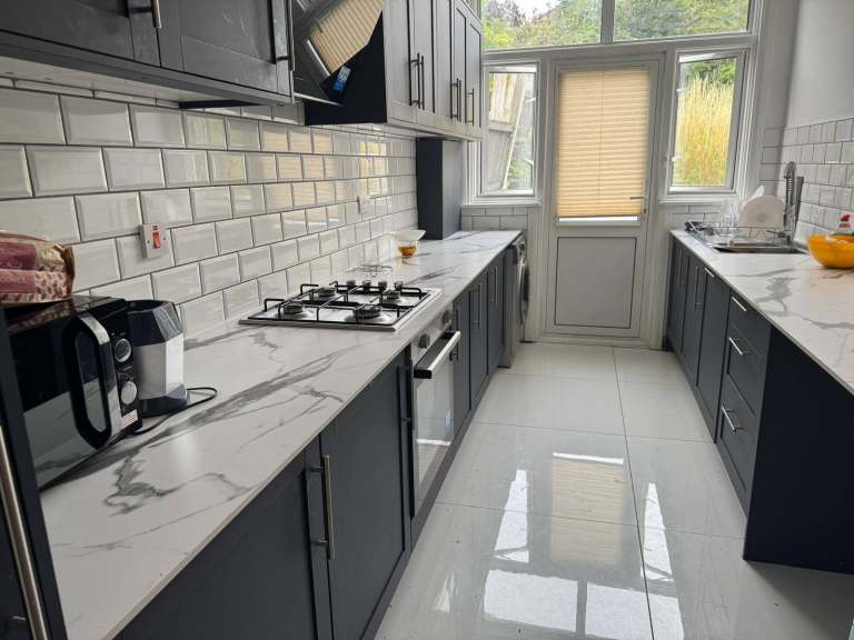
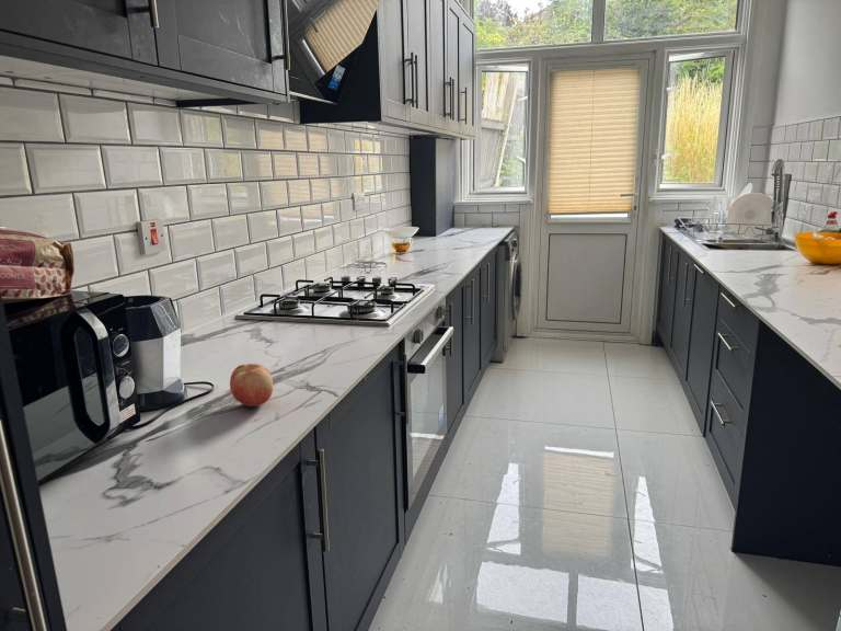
+ fruit (251, 385)
